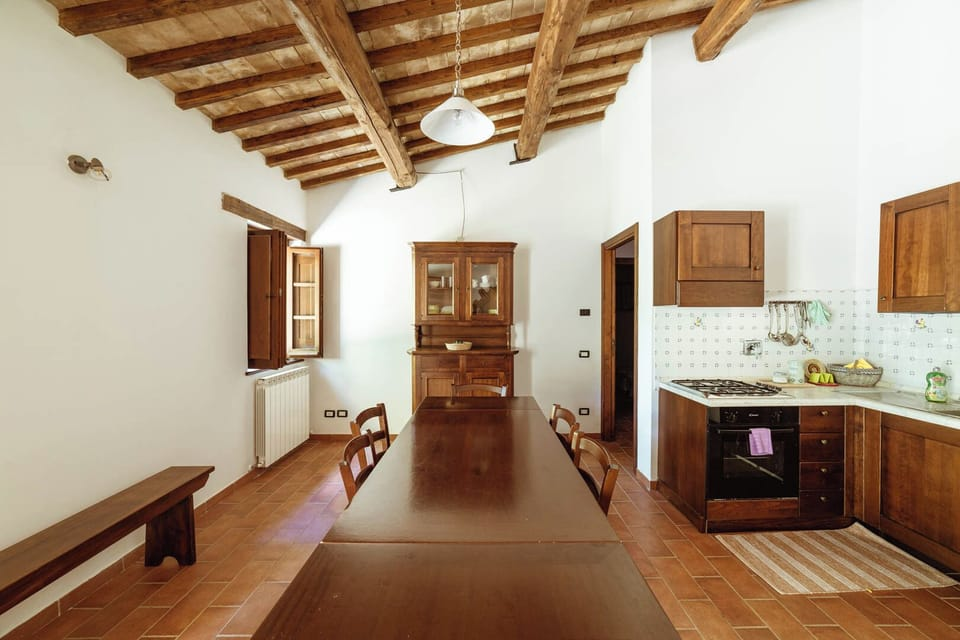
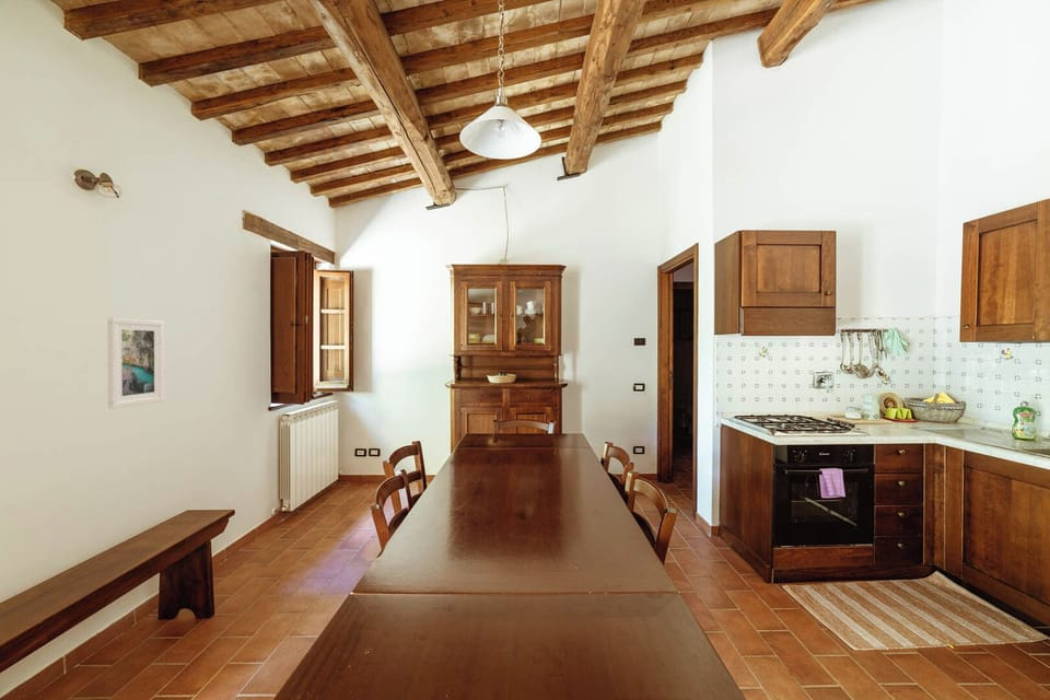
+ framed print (137, 362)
